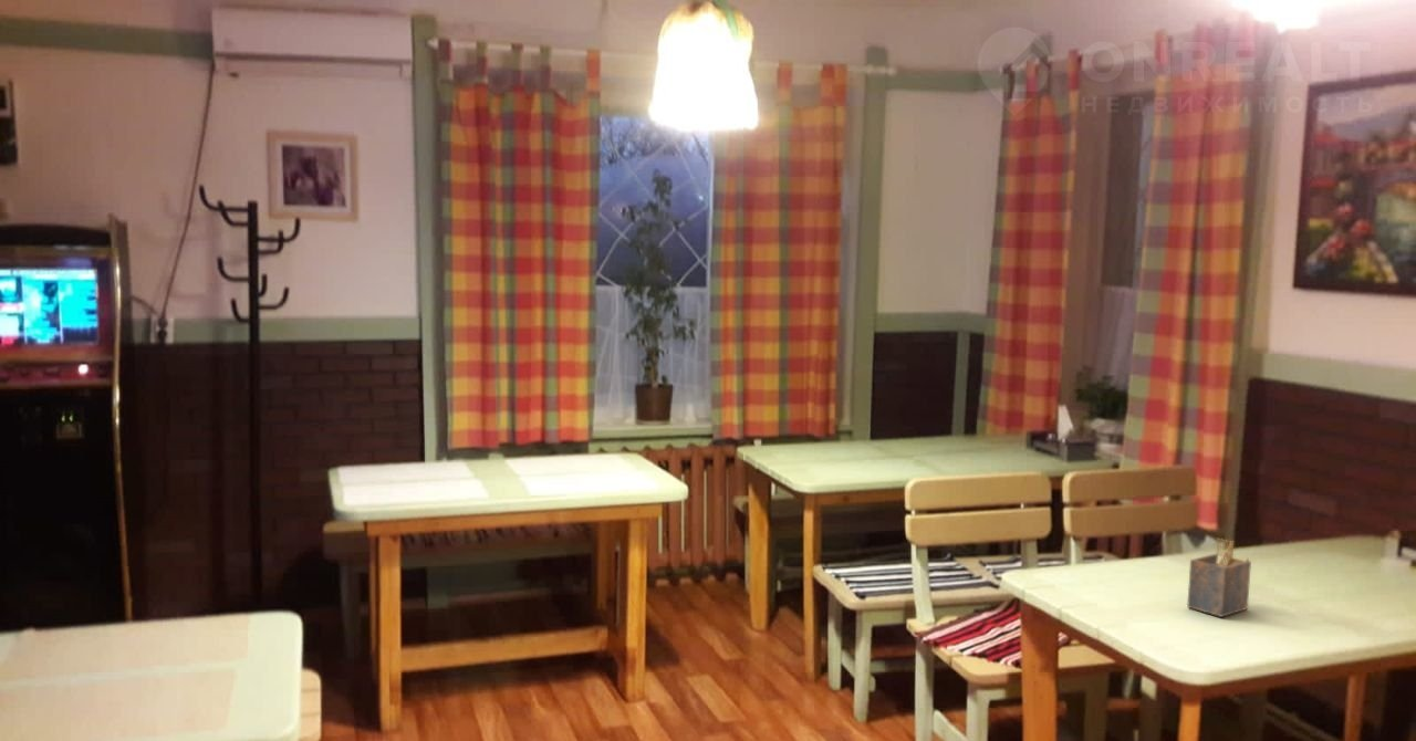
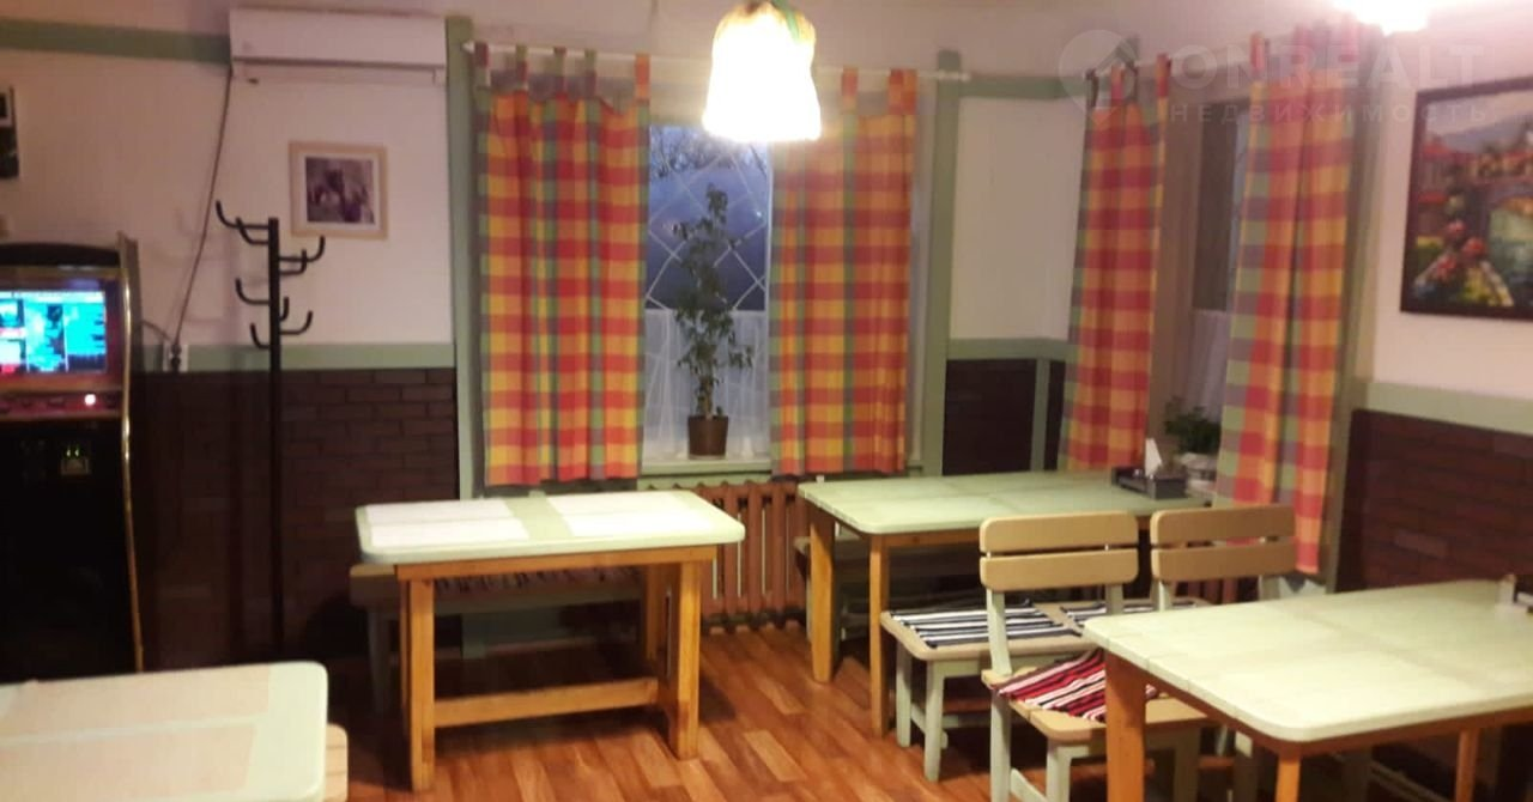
- napkin holder (1219, 575)
